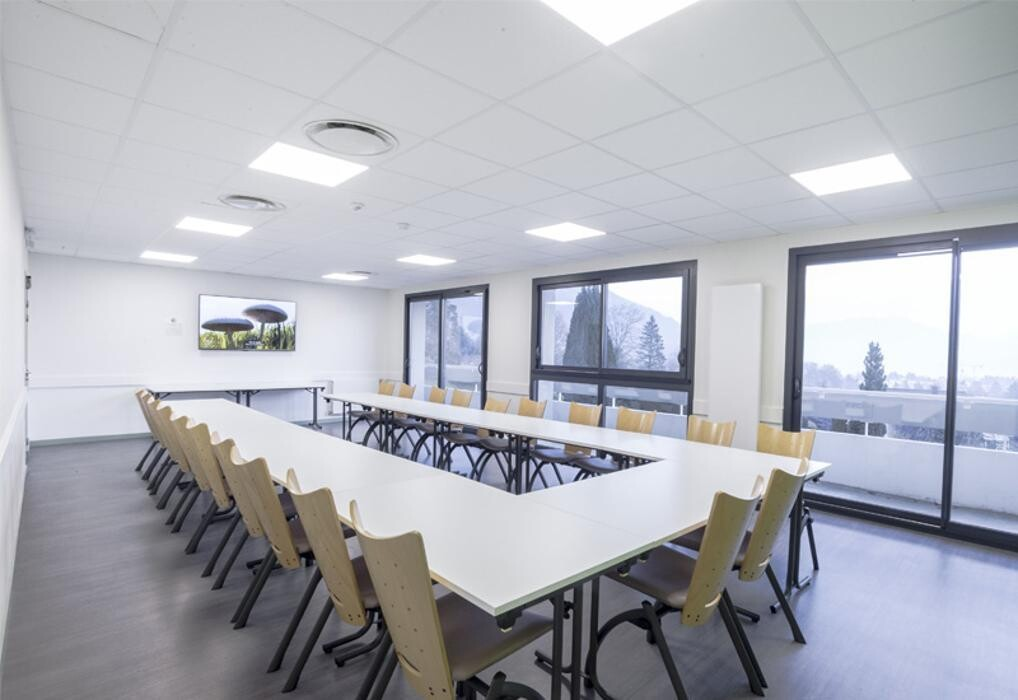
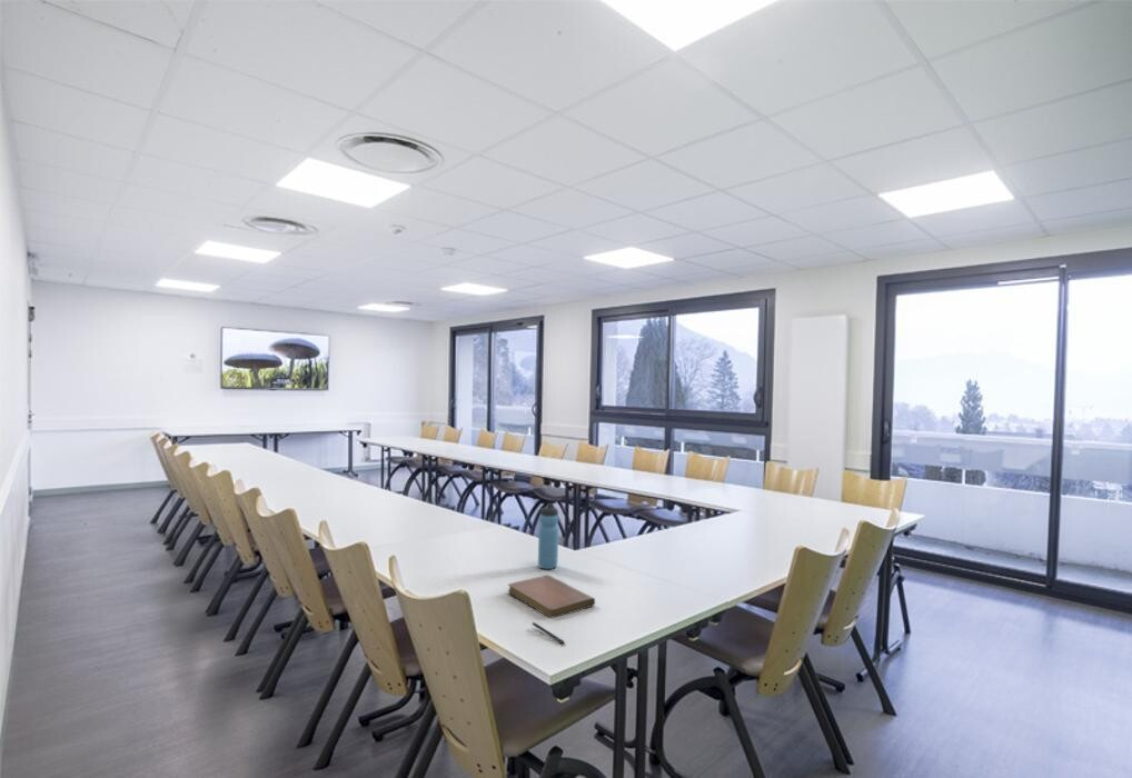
+ pen (548, 632)
+ notebook (549, 594)
+ water bottle (548, 535)
